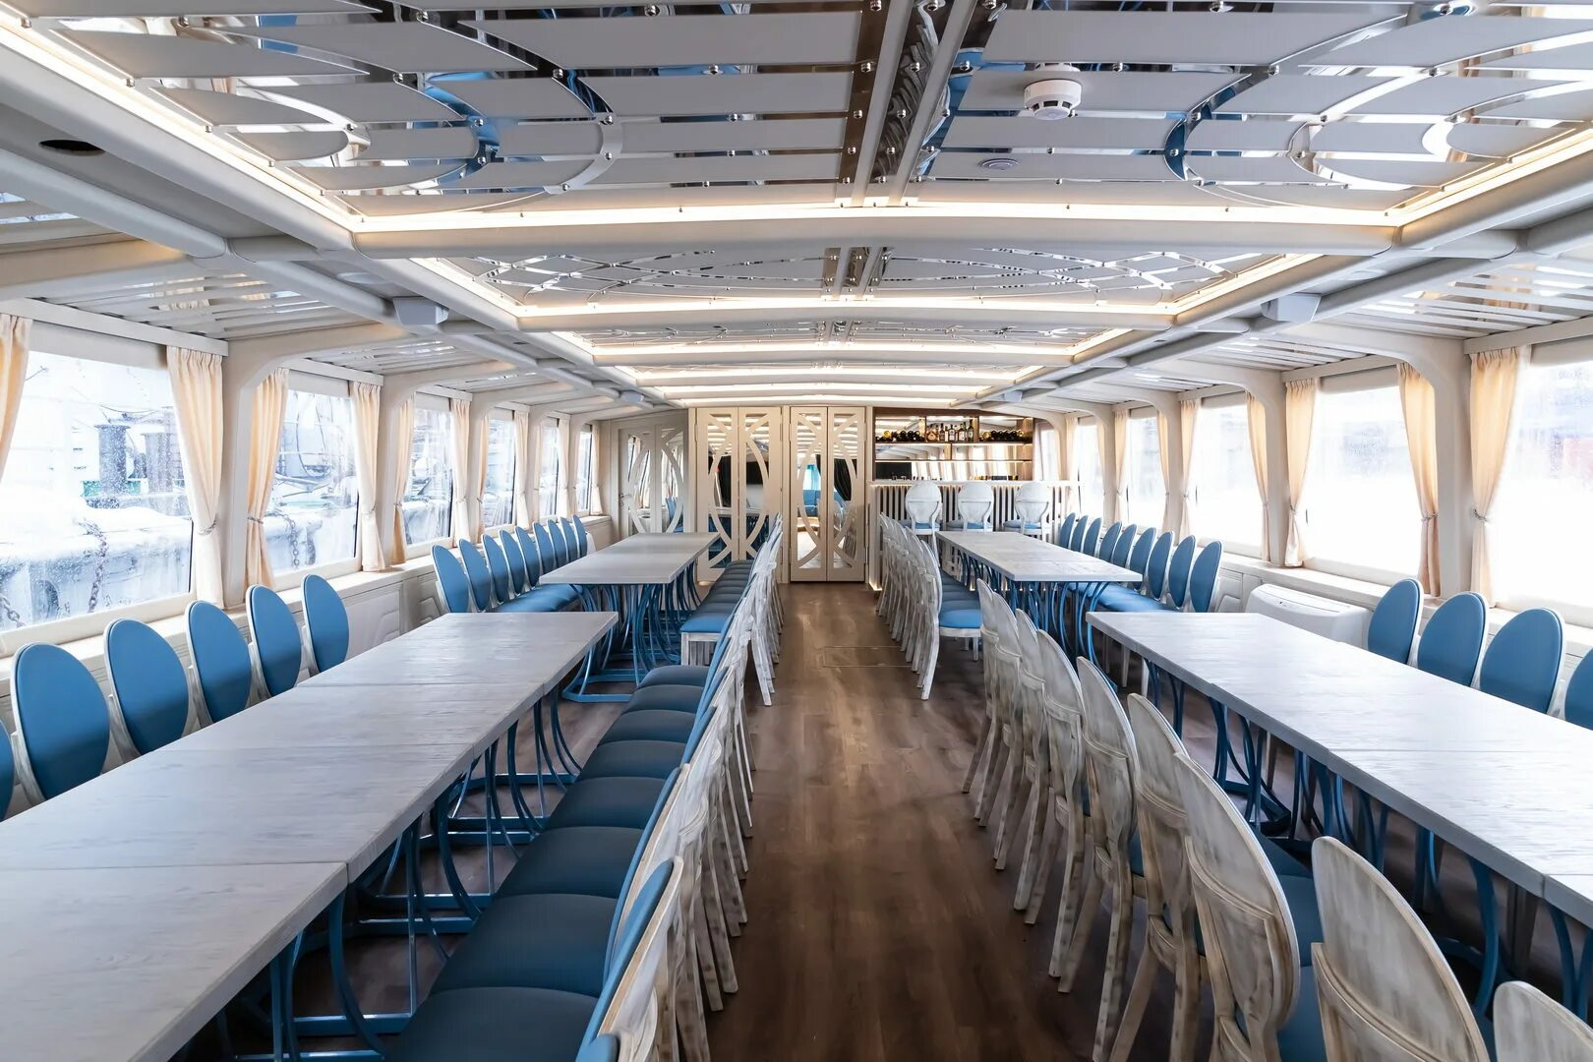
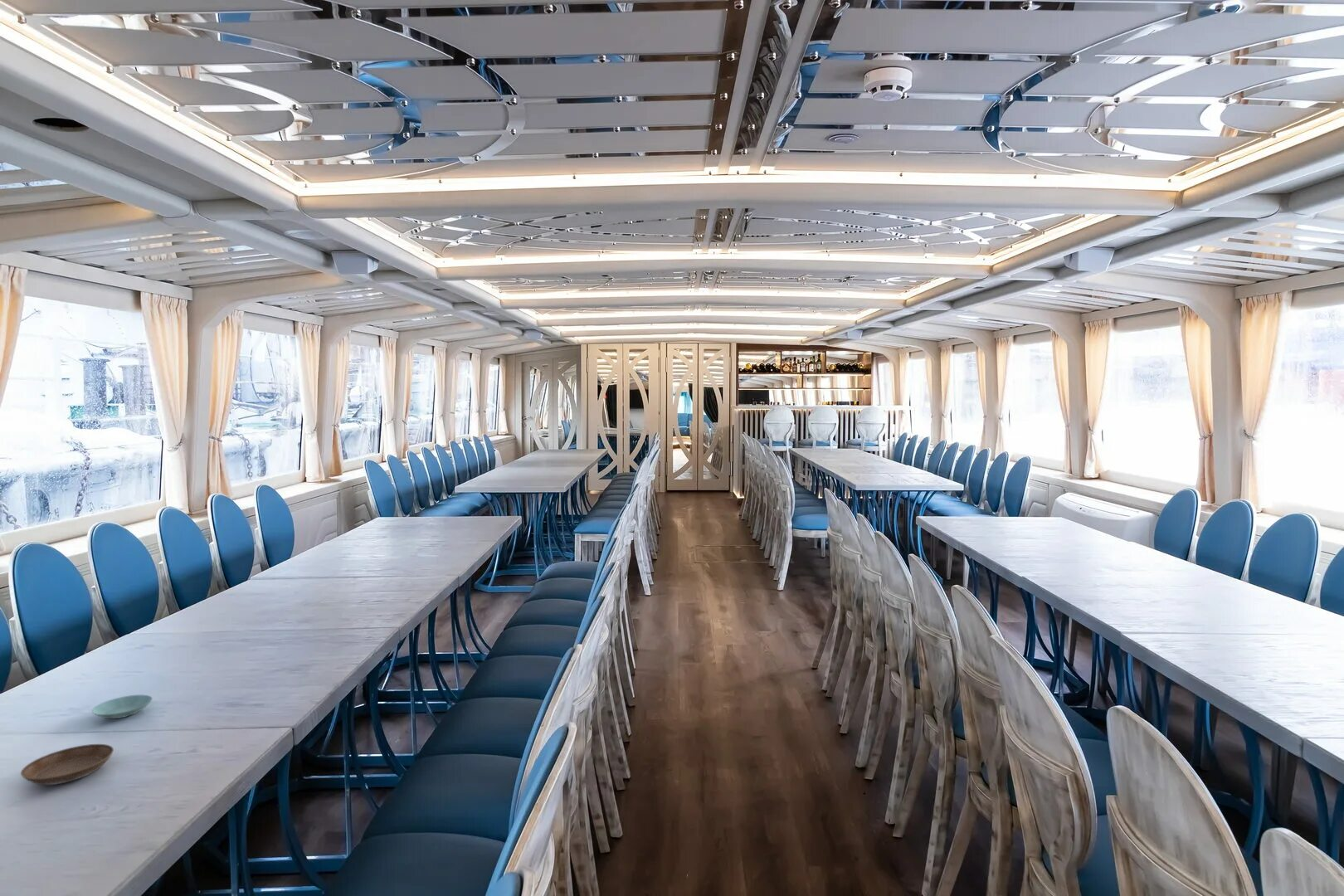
+ saucer (123, 709)
+ saucer (69, 766)
